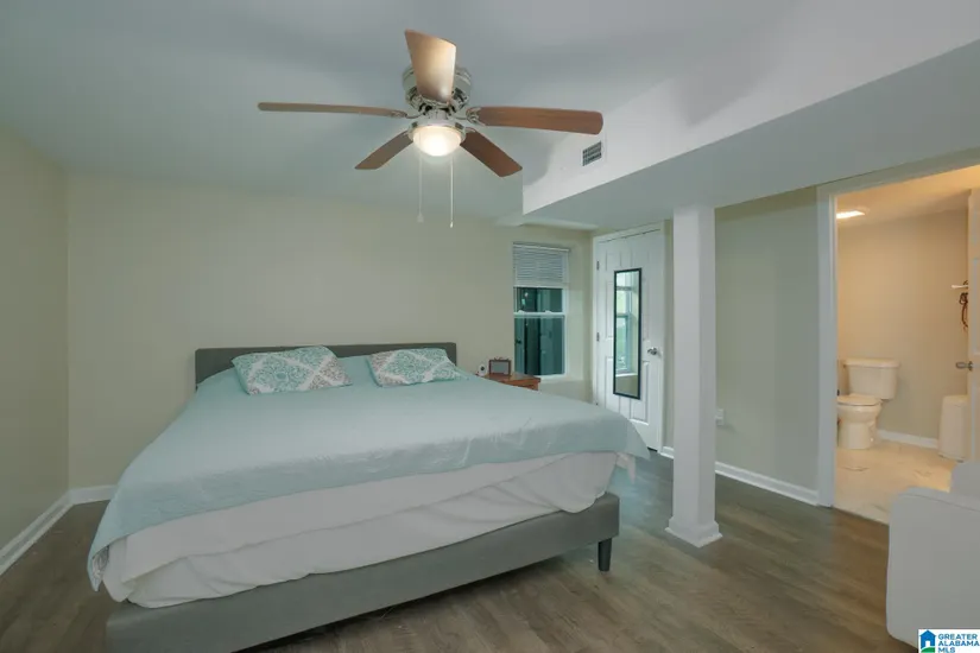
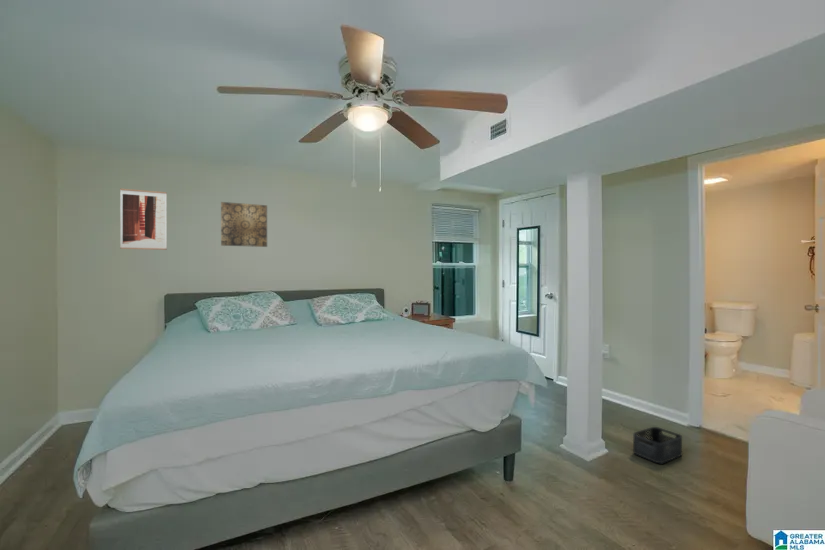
+ wall art (244, 225)
+ wall art (144, 219)
+ storage bin (657, 444)
